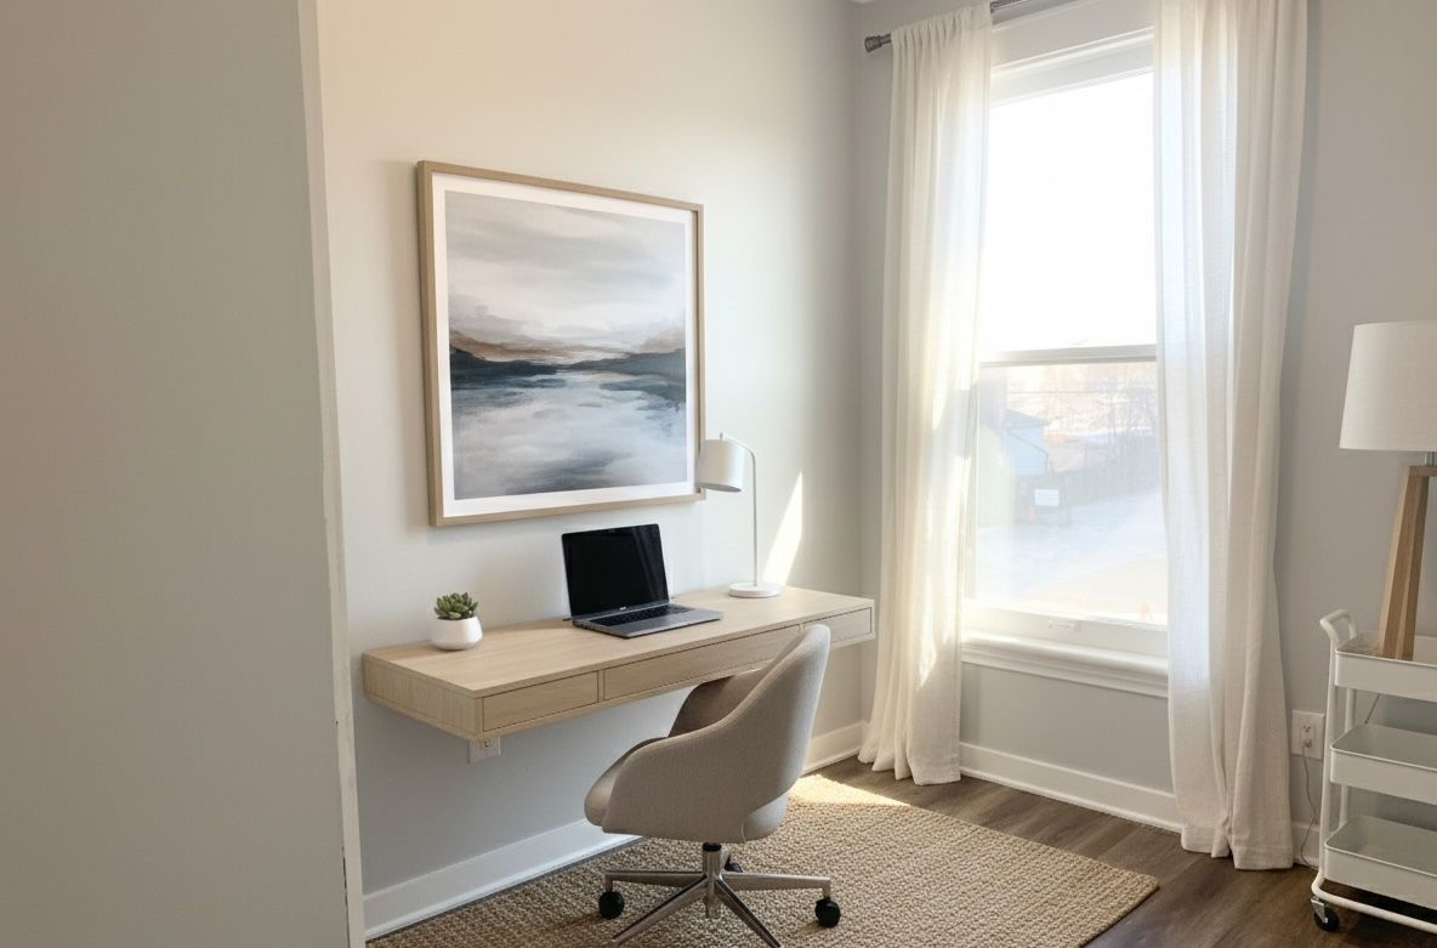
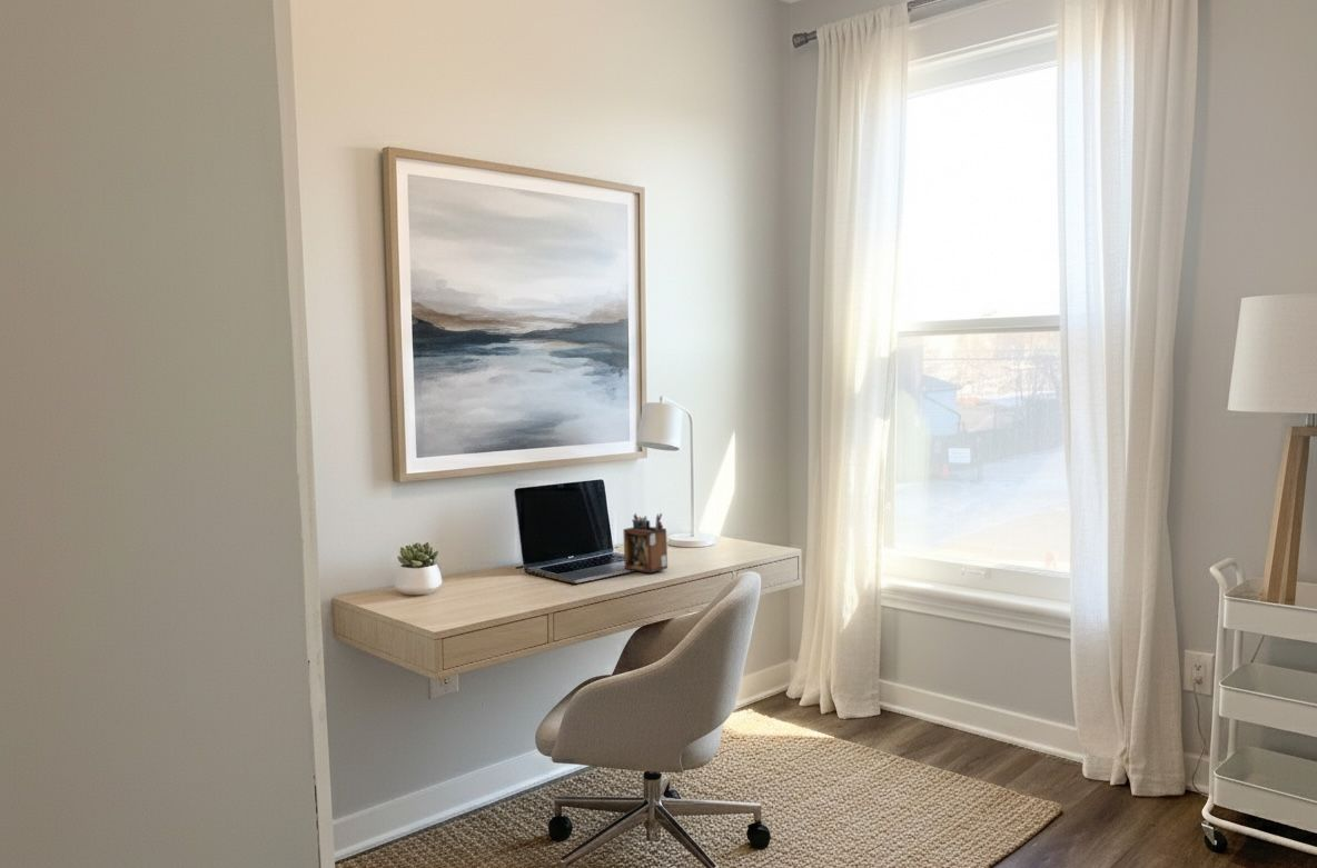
+ desk organizer (645, 540)
